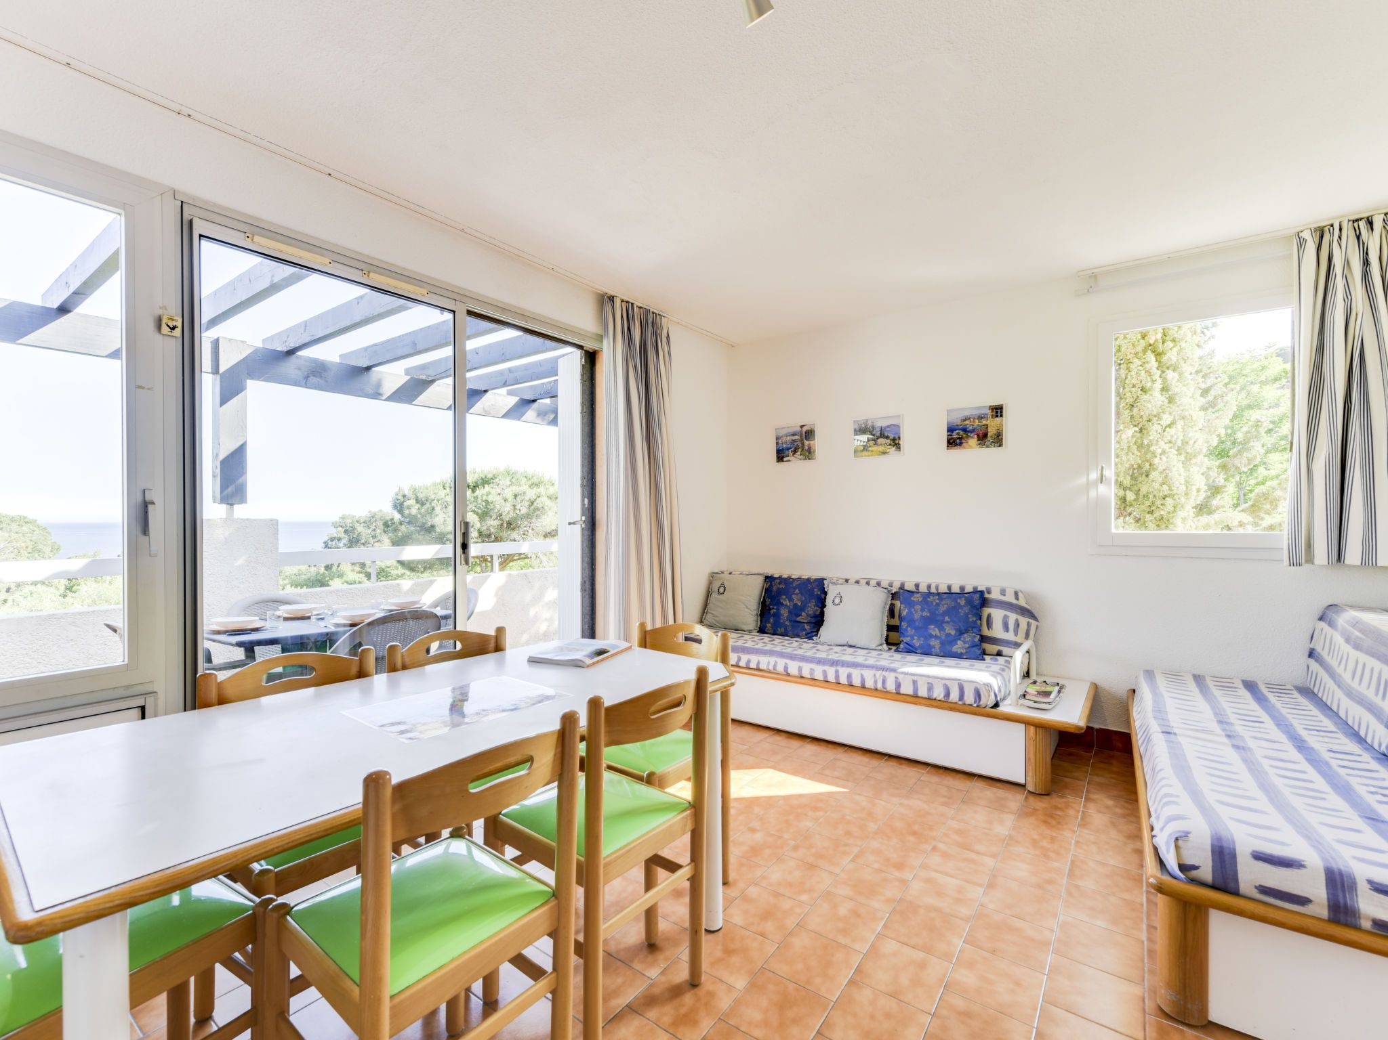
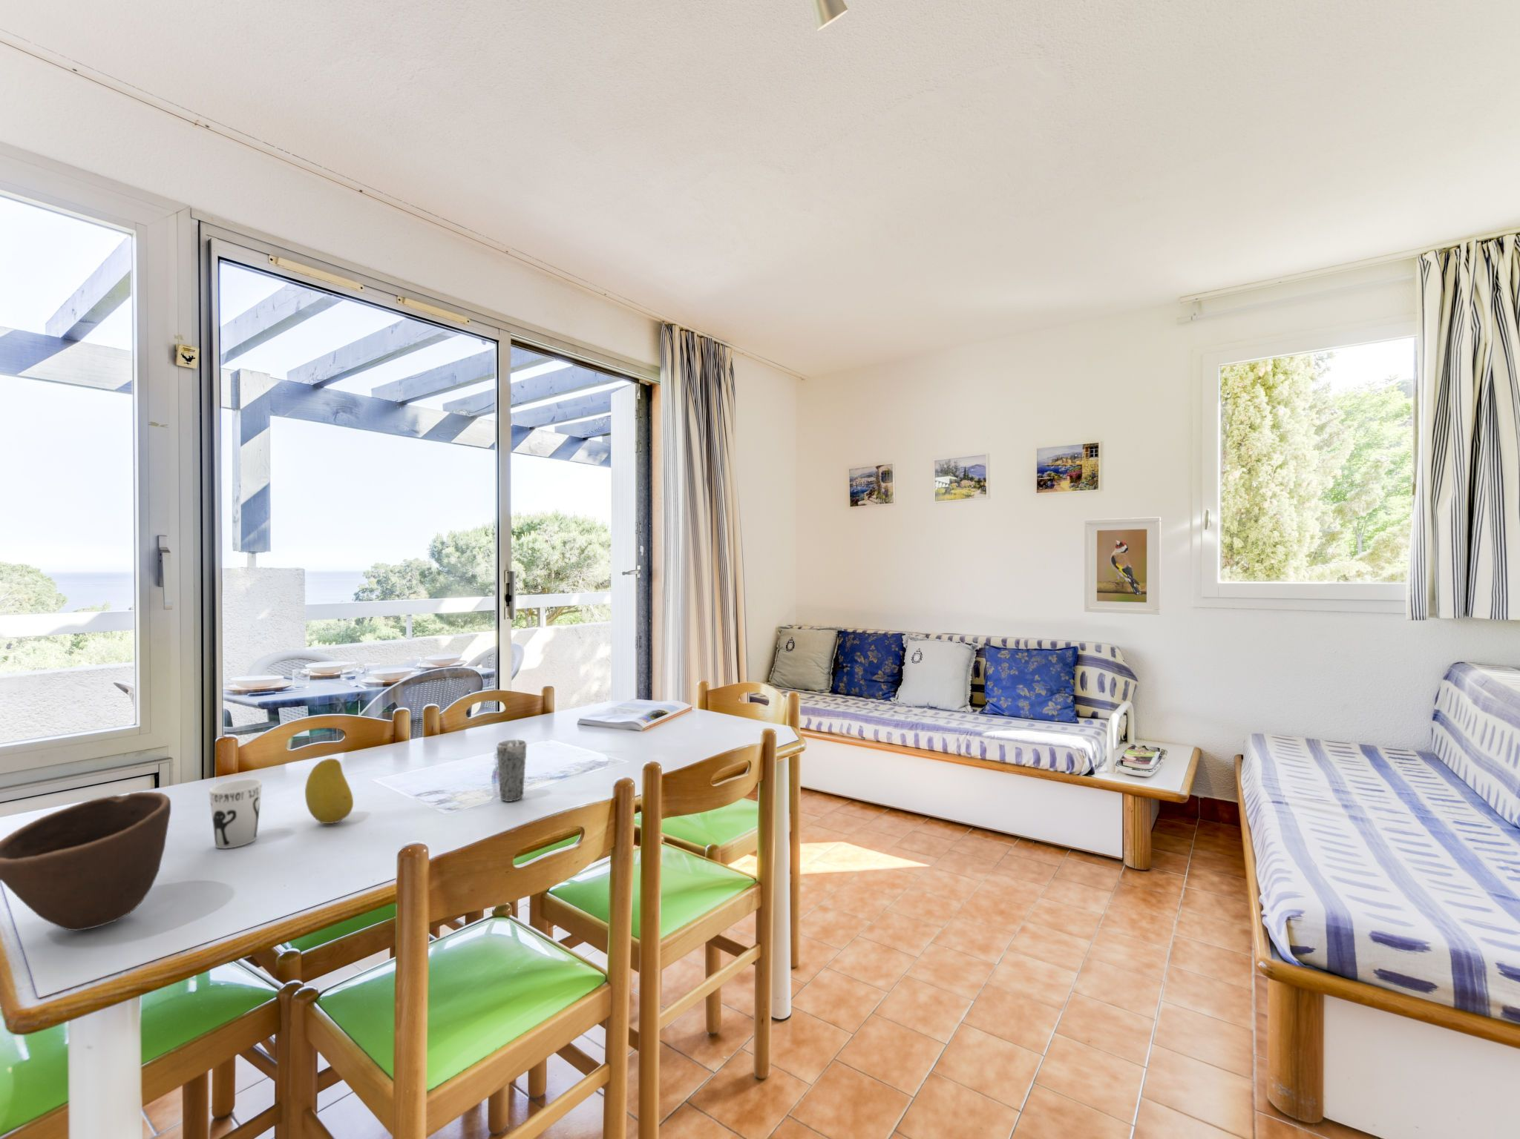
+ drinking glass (511, 770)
+ bowl (85, 867)
+ fruit (329, 791)
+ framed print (1121, 566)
+ cup (236, 814)
